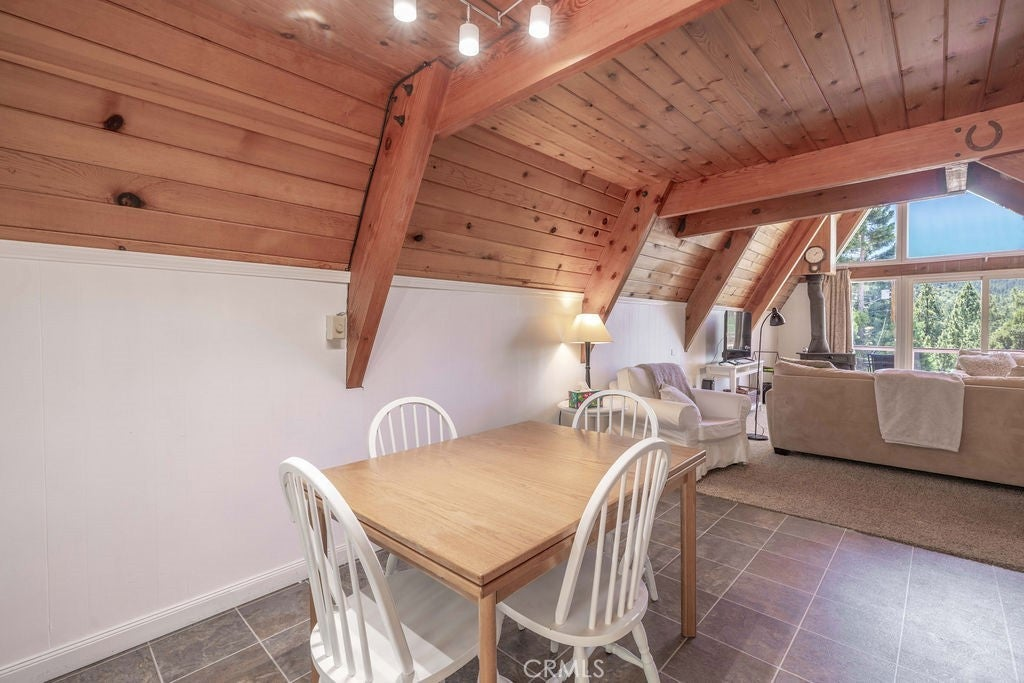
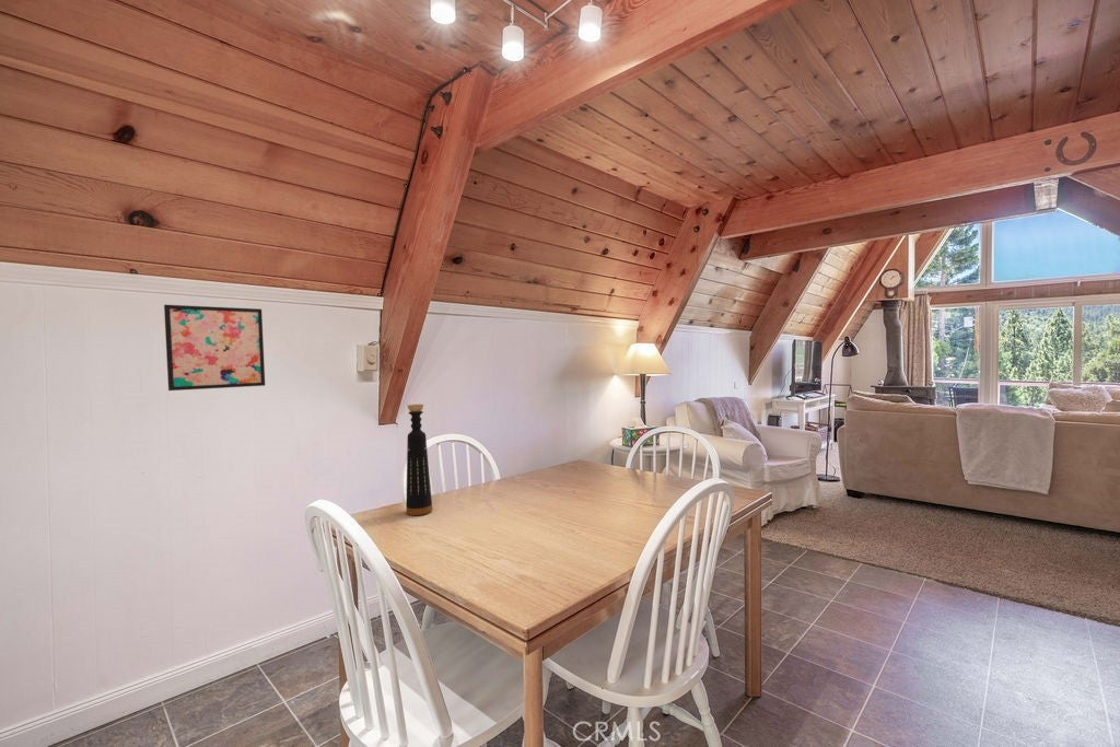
+ bottle (417, 458)
+ wall art (217, 347)
